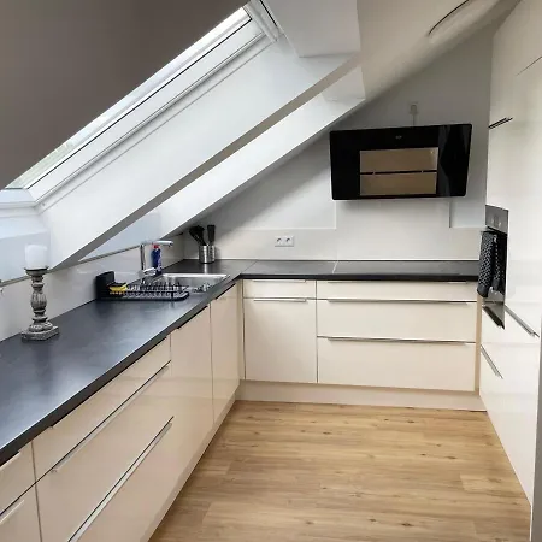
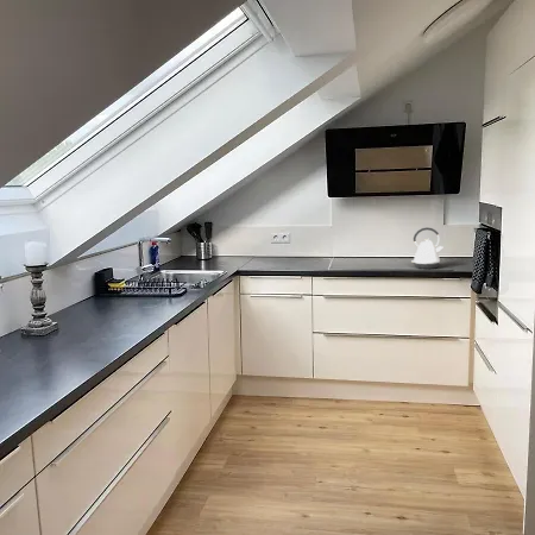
+ kettle (427, 247)
